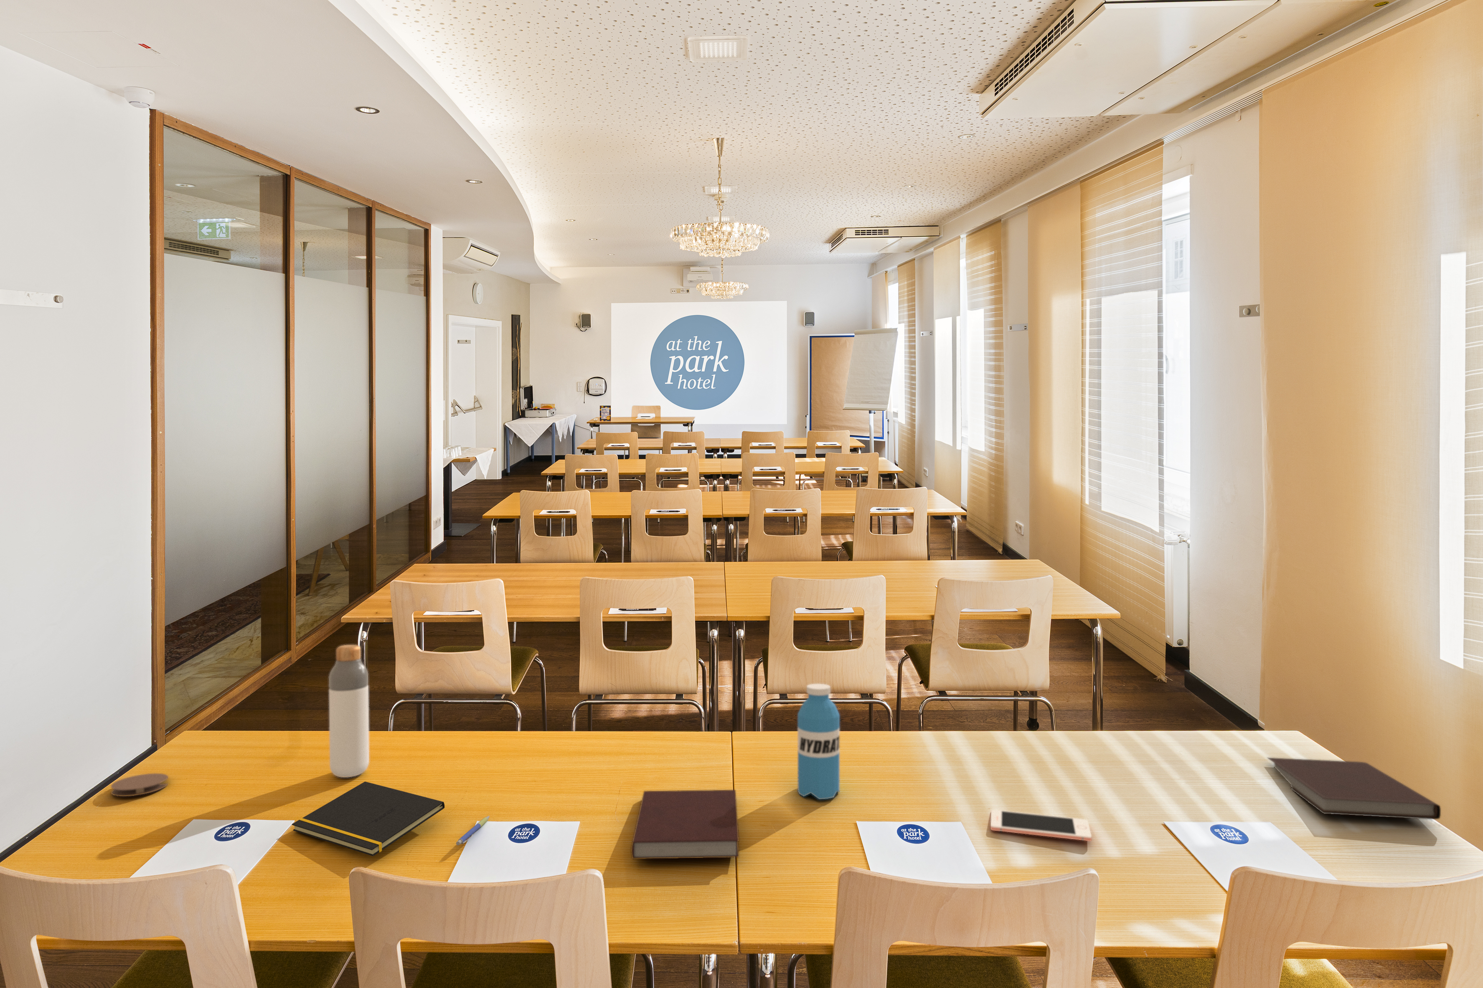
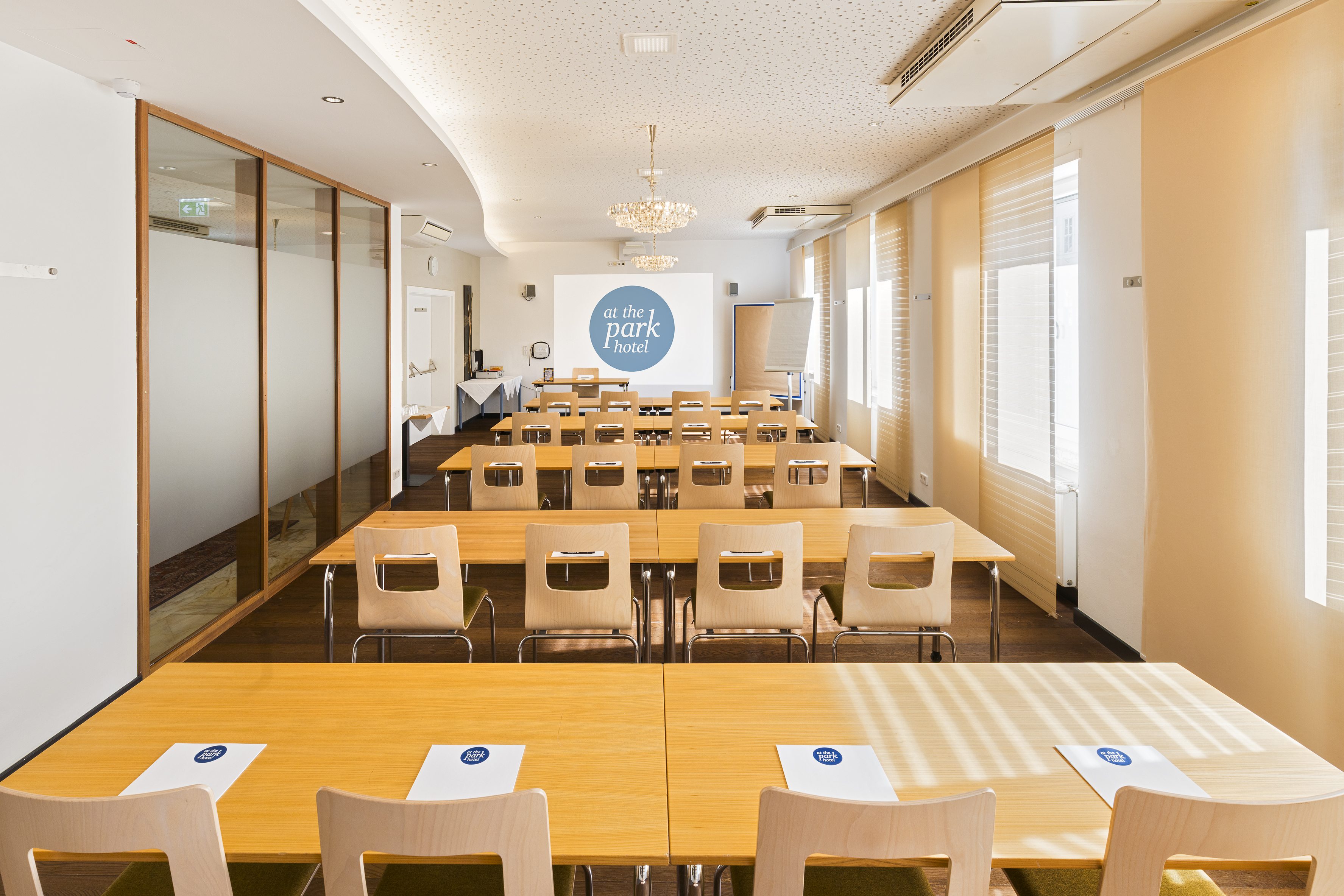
- cell phone (1039, 825)
- coaster (140, 784)
- water bottle (819, 739)
- notebook (687, 821)
- notebook (1347, 786)
- pen (474, 829)
- bottle (349, 710)
- notepad (369, 816)
